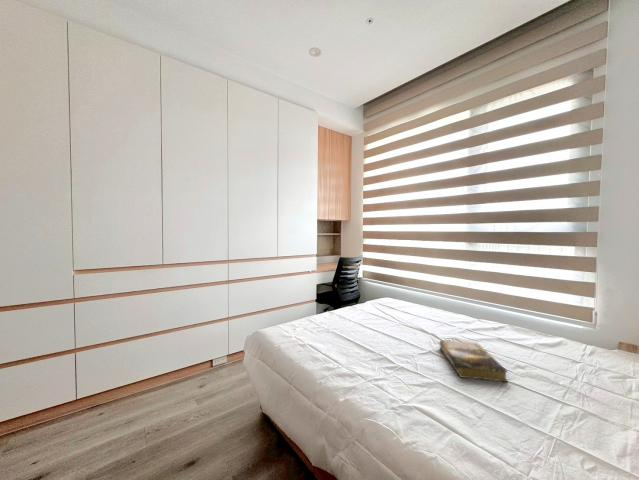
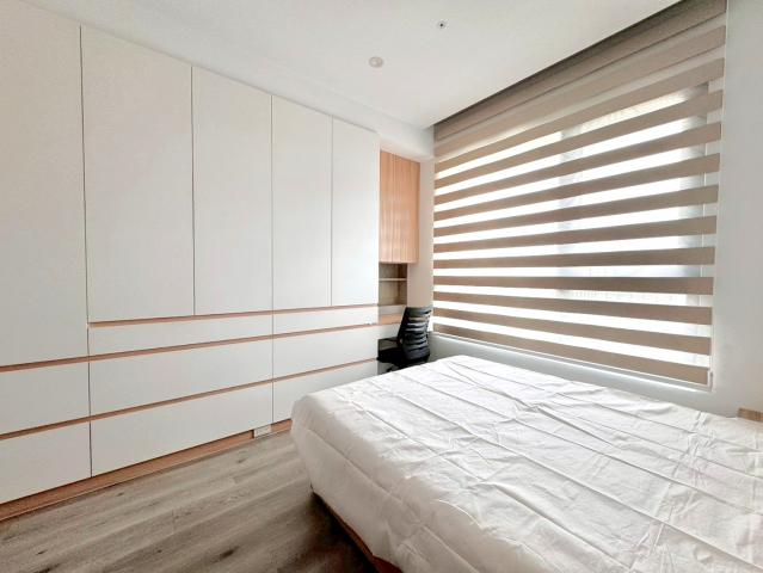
- book (469, 358)
